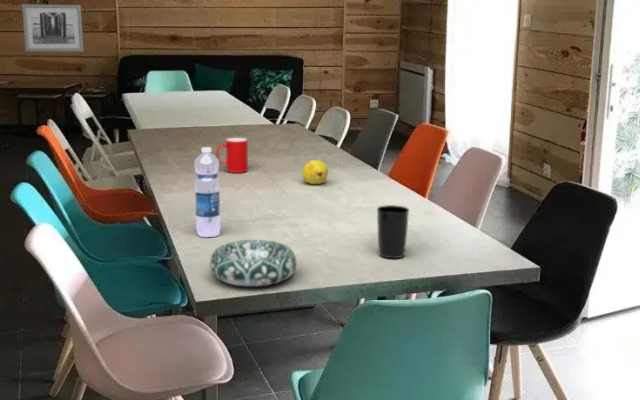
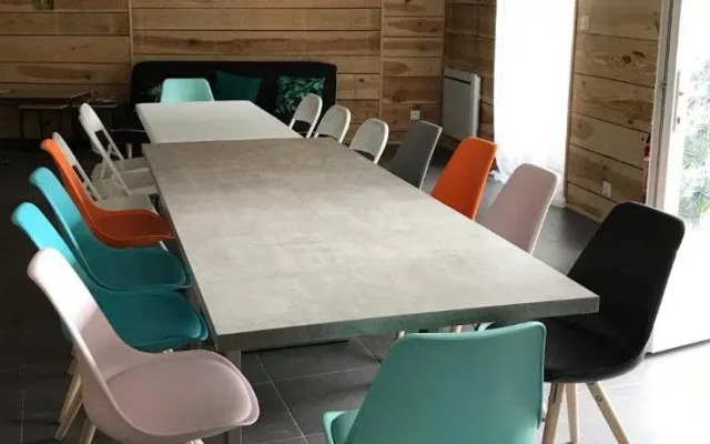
- cup (232, 155)
- fruit (315, 172)
- wall art (53, 28)
- water bottle (207, 191)
- cup (392, 232)
- decorative bowl (253, 262)
